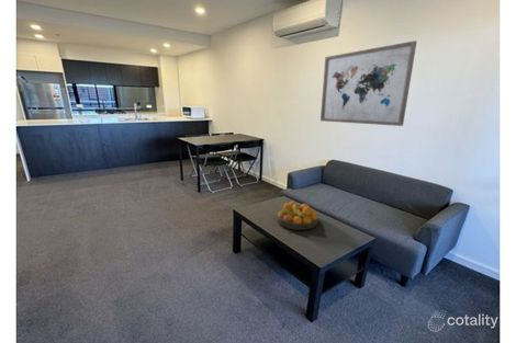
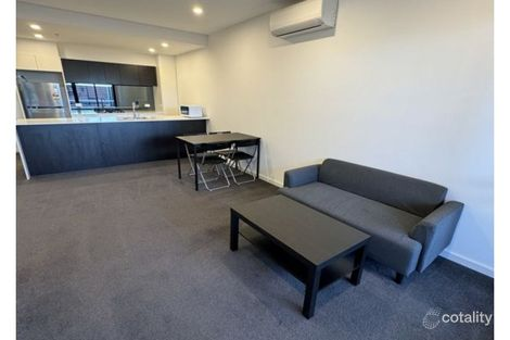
- fruit bowl (296, 211)
- wall art (360, 88)
